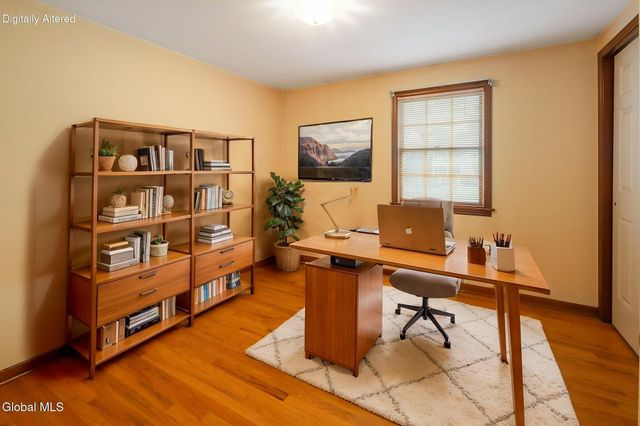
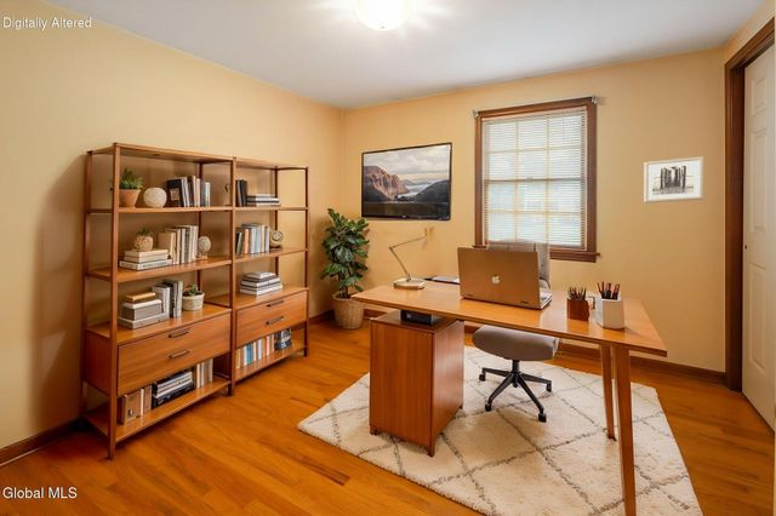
+ wall art (672, 179)
